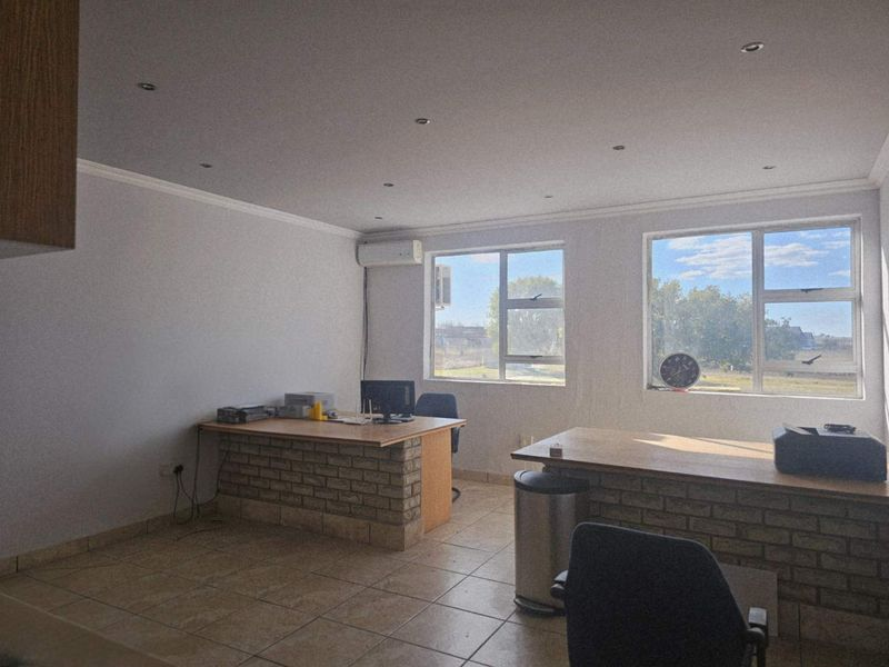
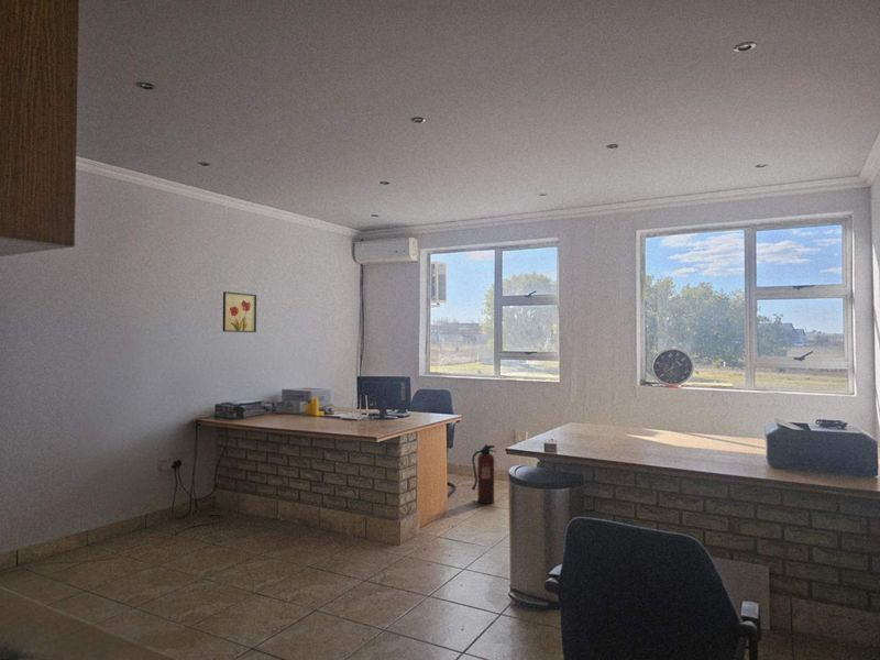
+ wall art (239, 312)
+ fire extinguisher (483, 472)
